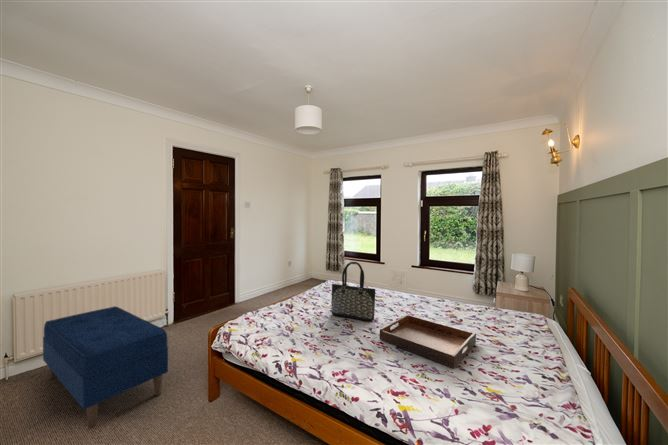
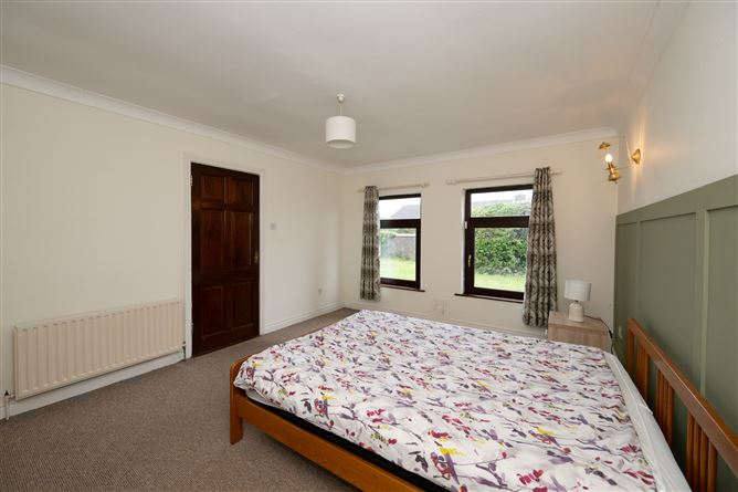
- serving tray (426, 336)
- bench (103, 355)
- tote bag (352, 289)
